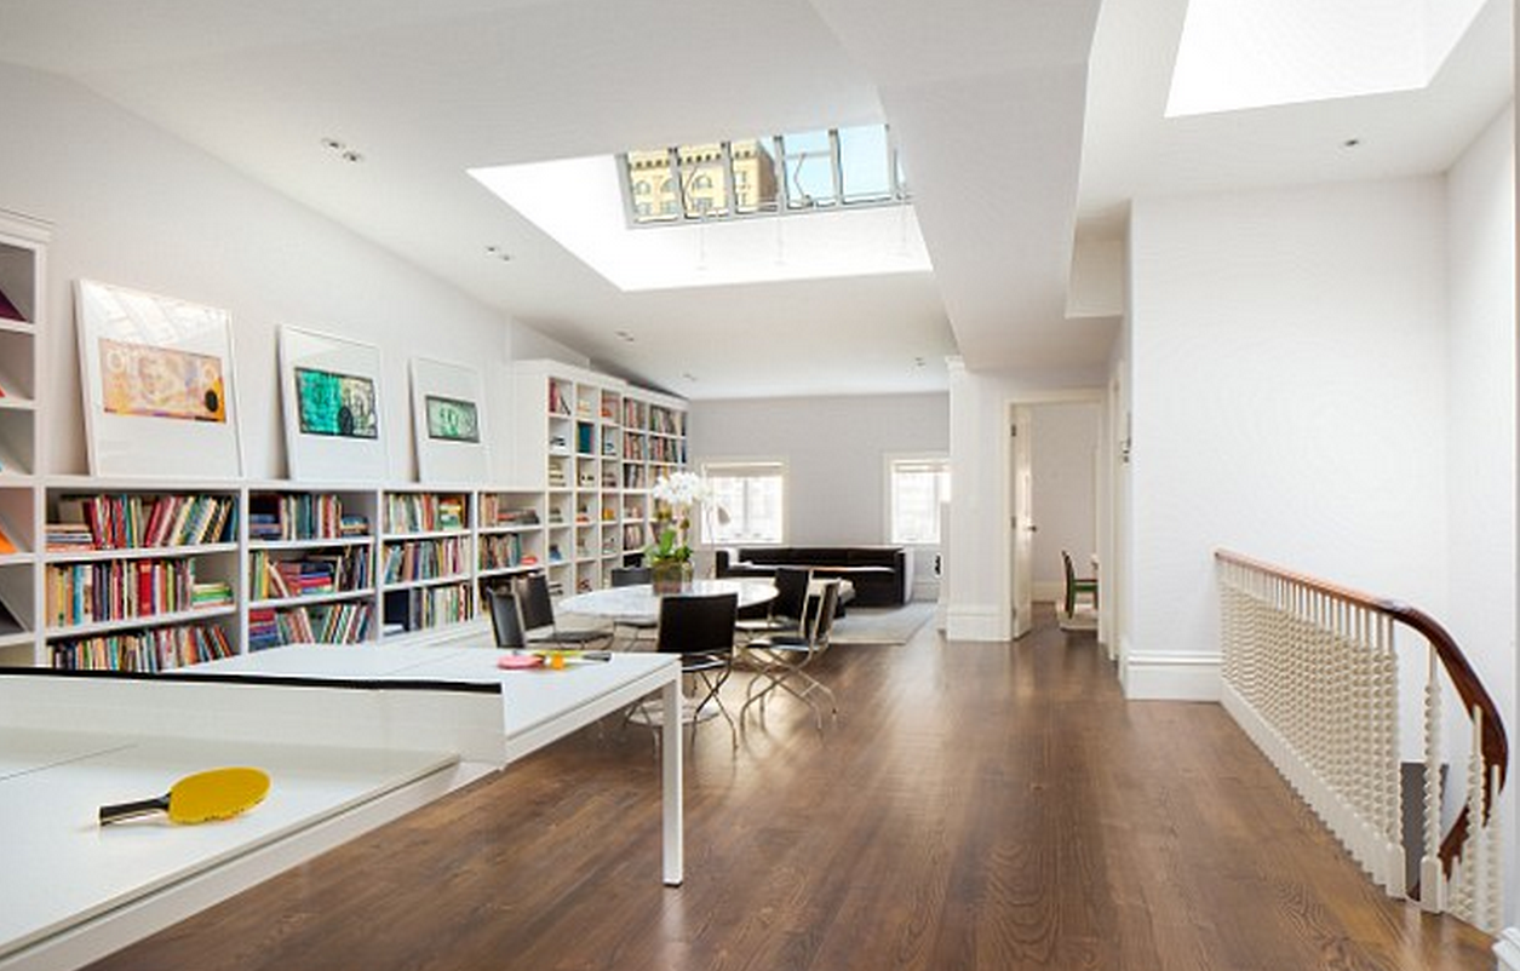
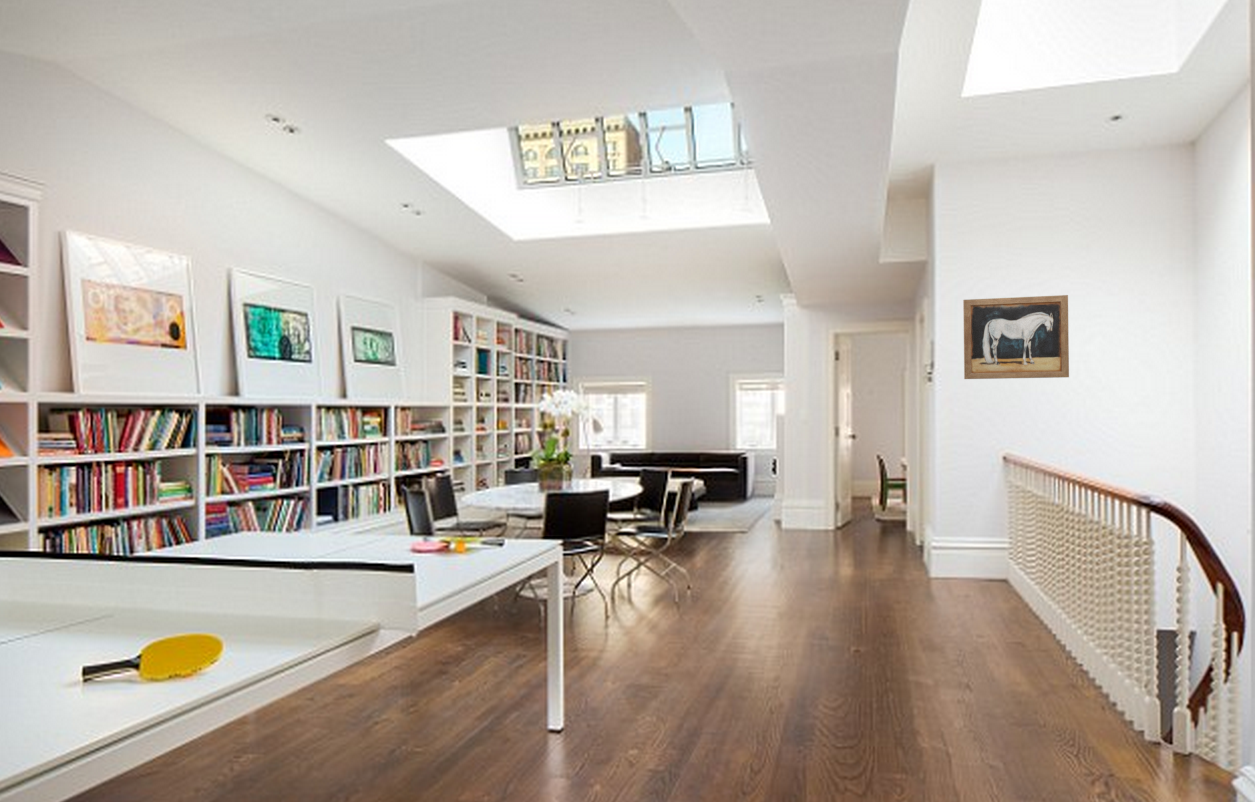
+ wall art (1015, 337)
